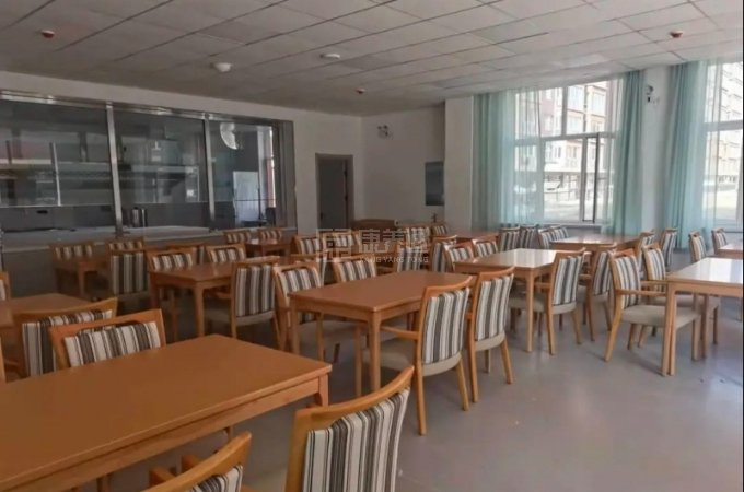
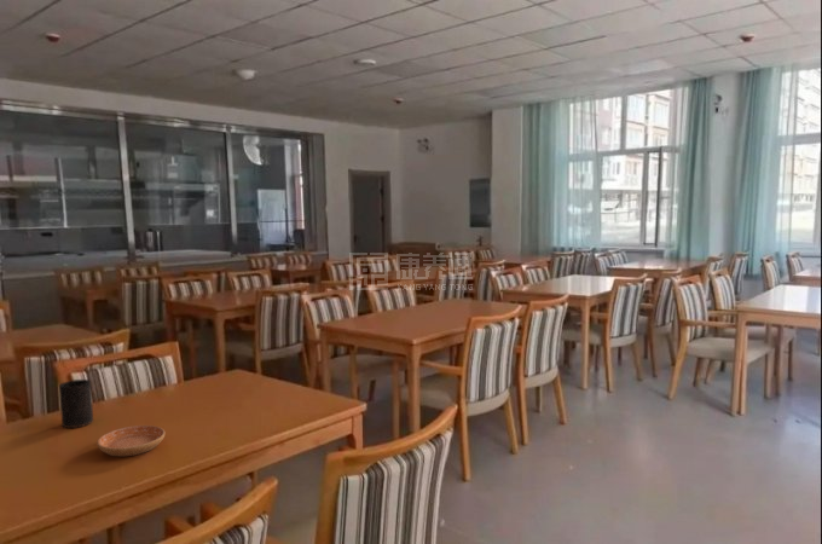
+ cup (76, 403)
+ saucer (132, 441)
